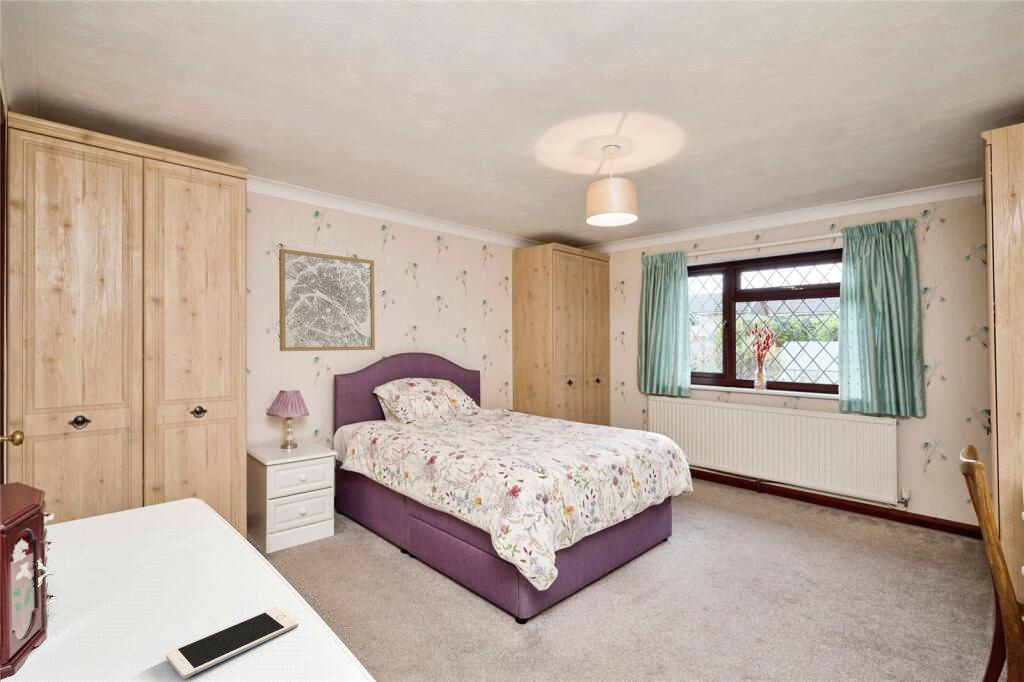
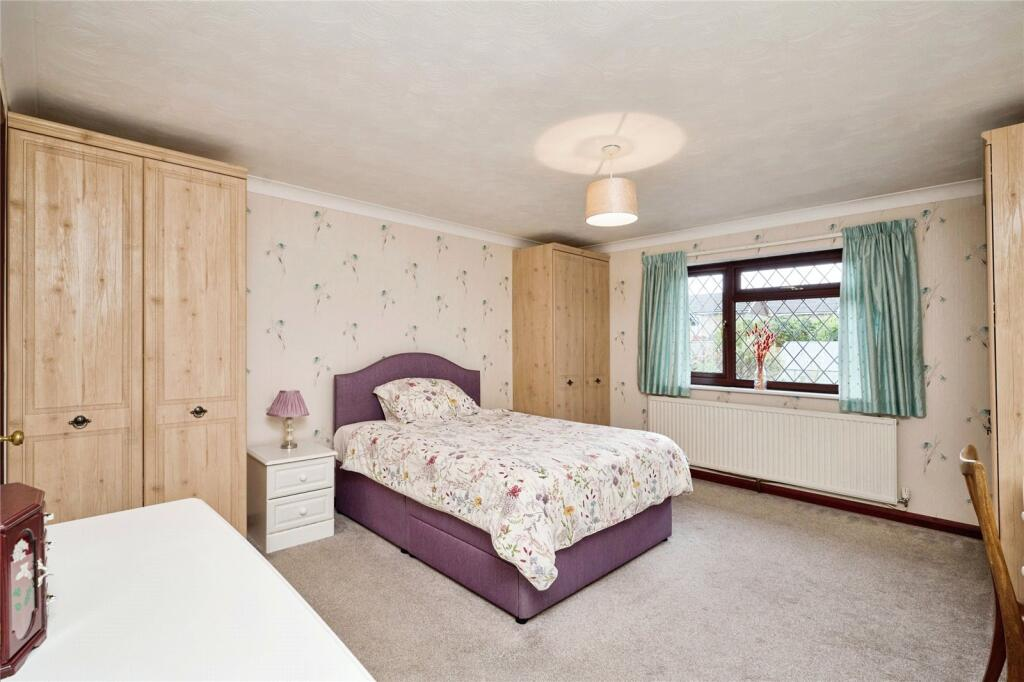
- cell phone (235, 638)
- wall art (330, 302)
